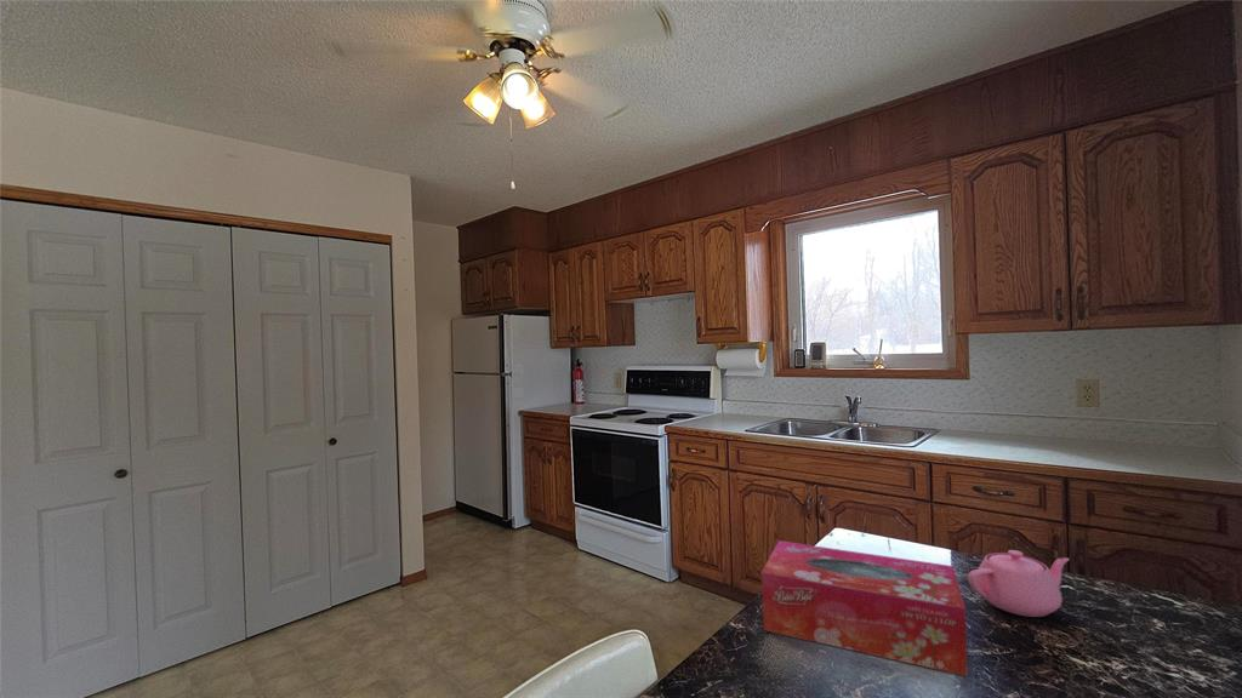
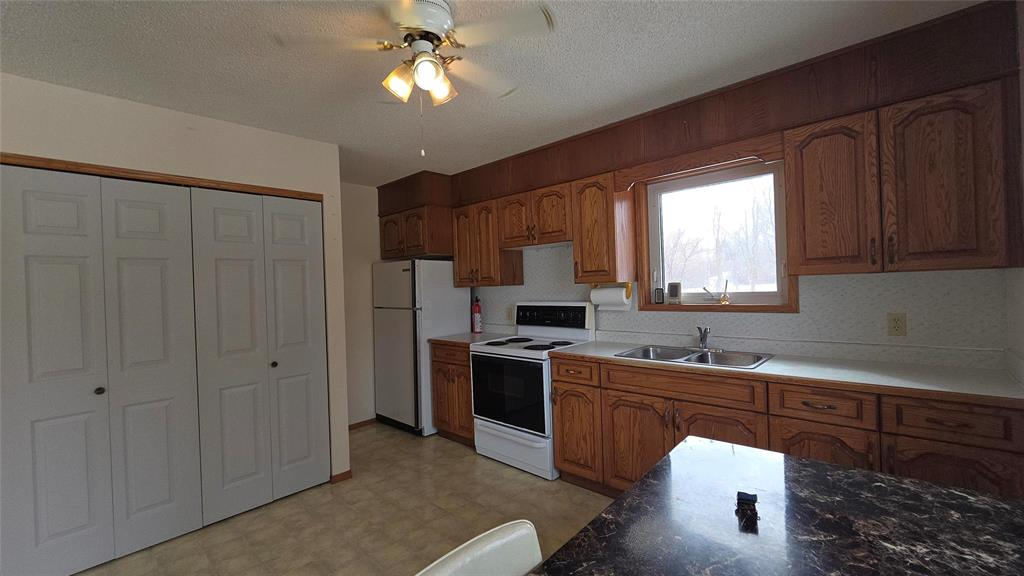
- teapot (1019, 578)
- tissue box (858, 597)
